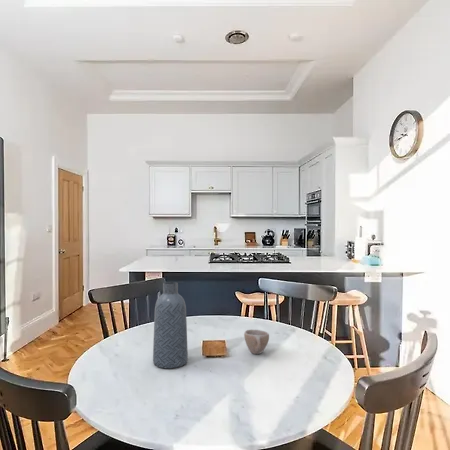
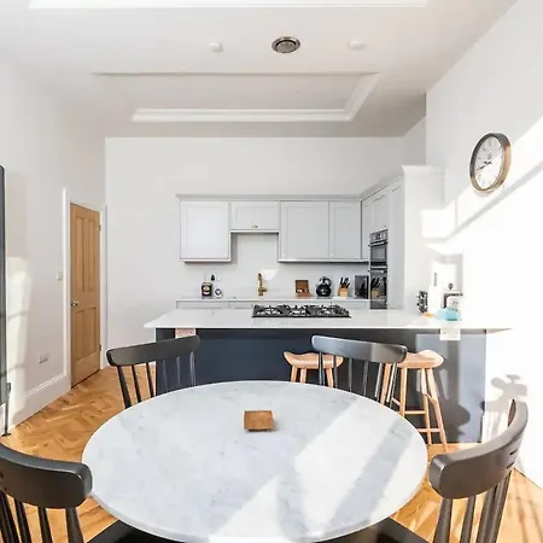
- vase (170, 322)
- cup (257, 343)
